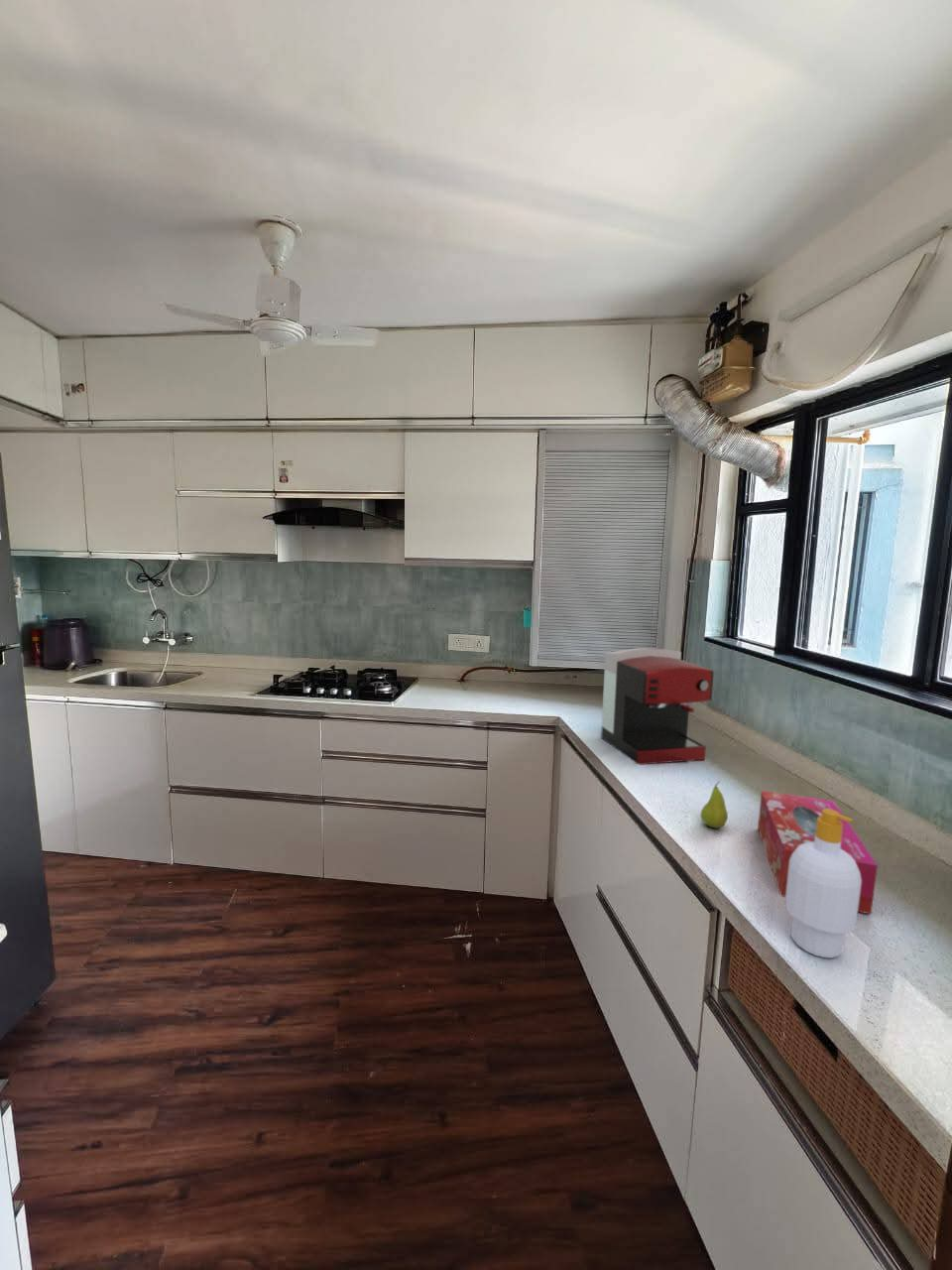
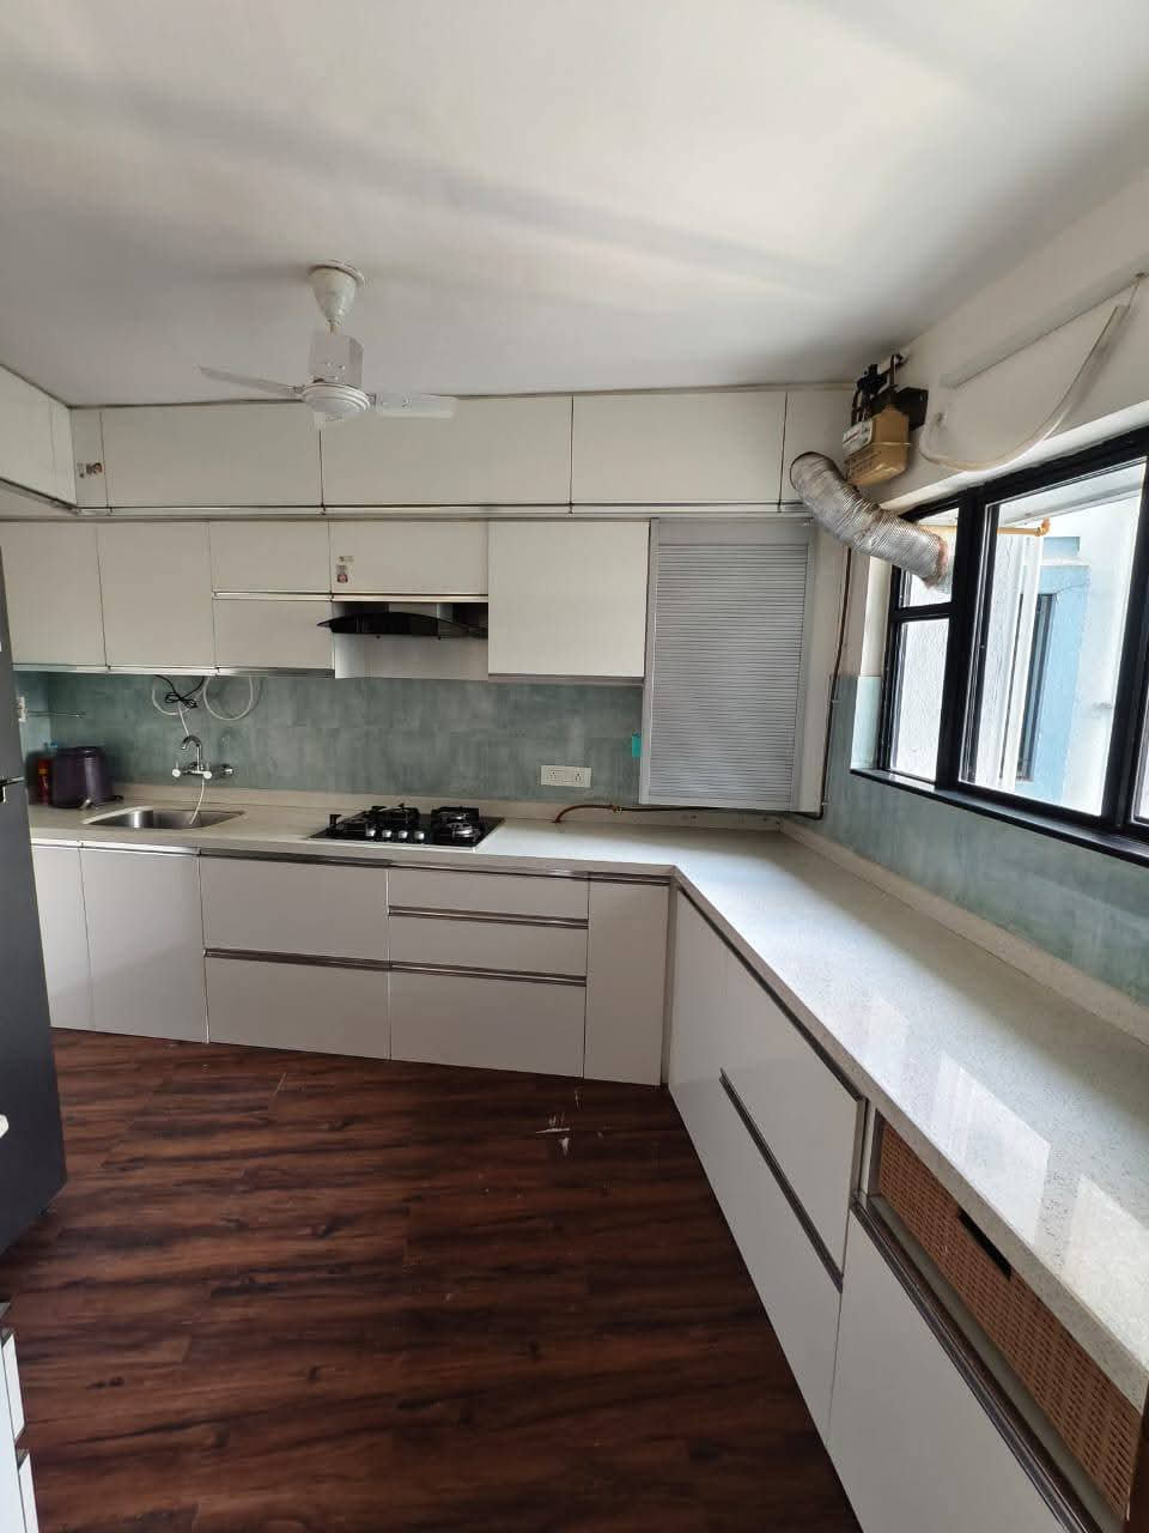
- fruit (715, 803)
- tissue box (808, 841)
- coffee maker (659, 702)
- soap bottle (823, 879)
